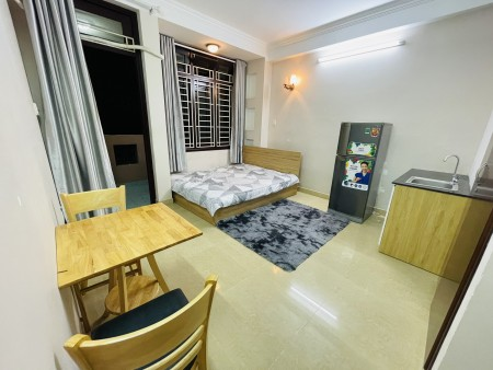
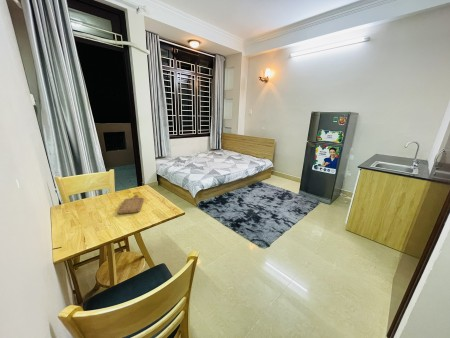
+ chopping board (132, 203)
